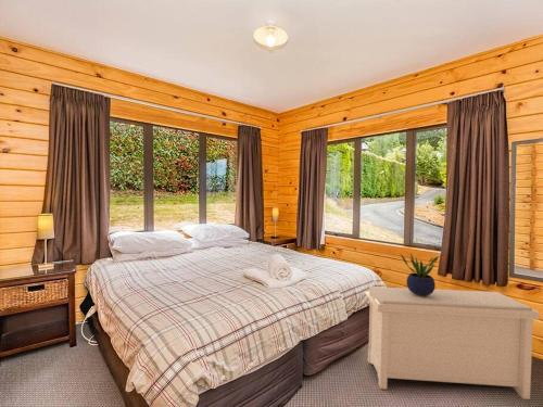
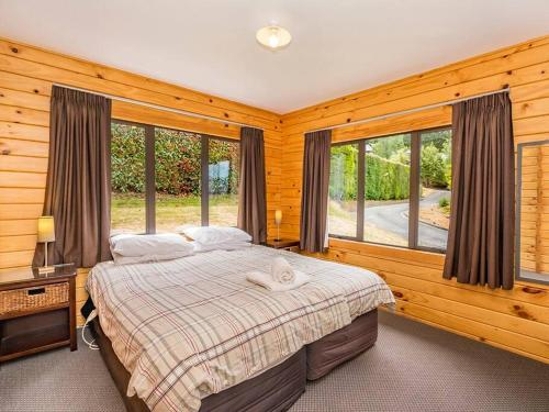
- bench (441, 336)
- potted plant (418, 272)
